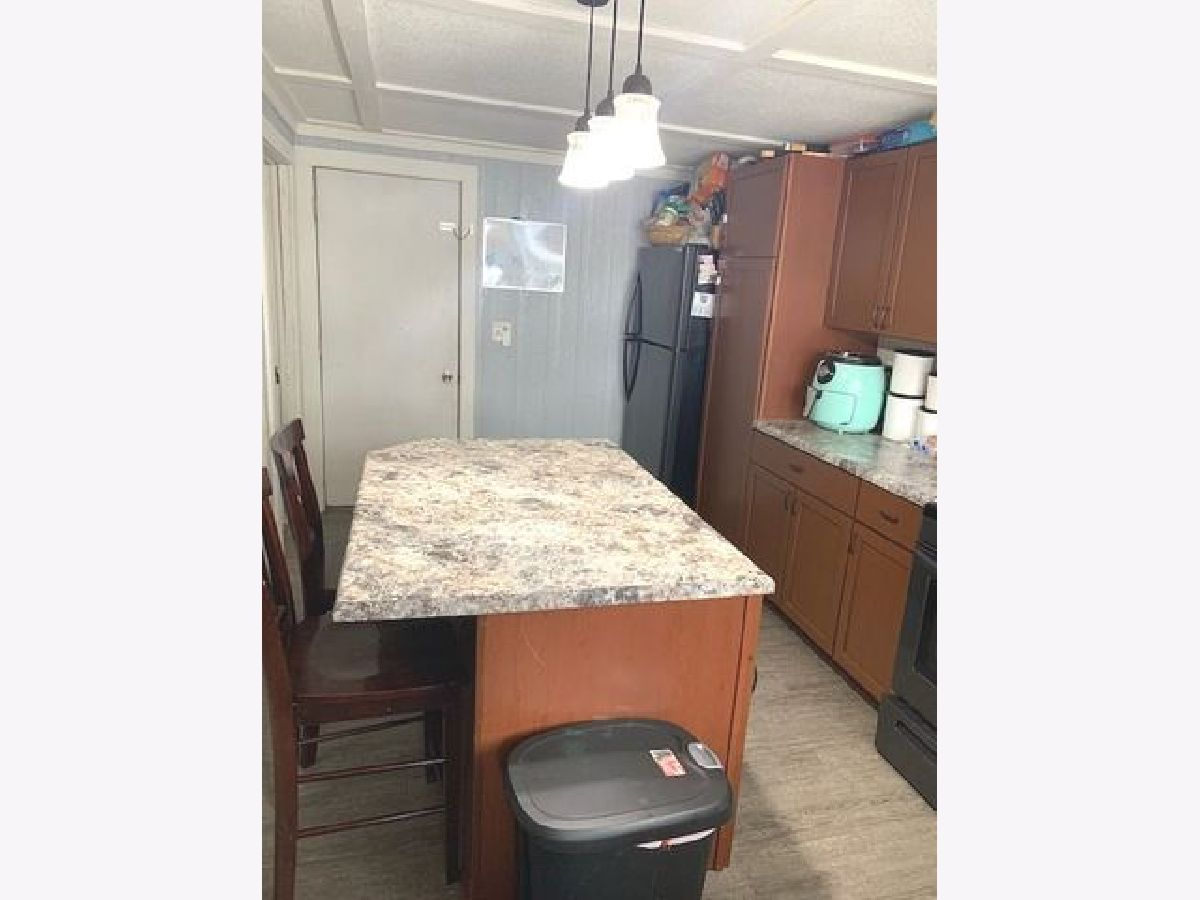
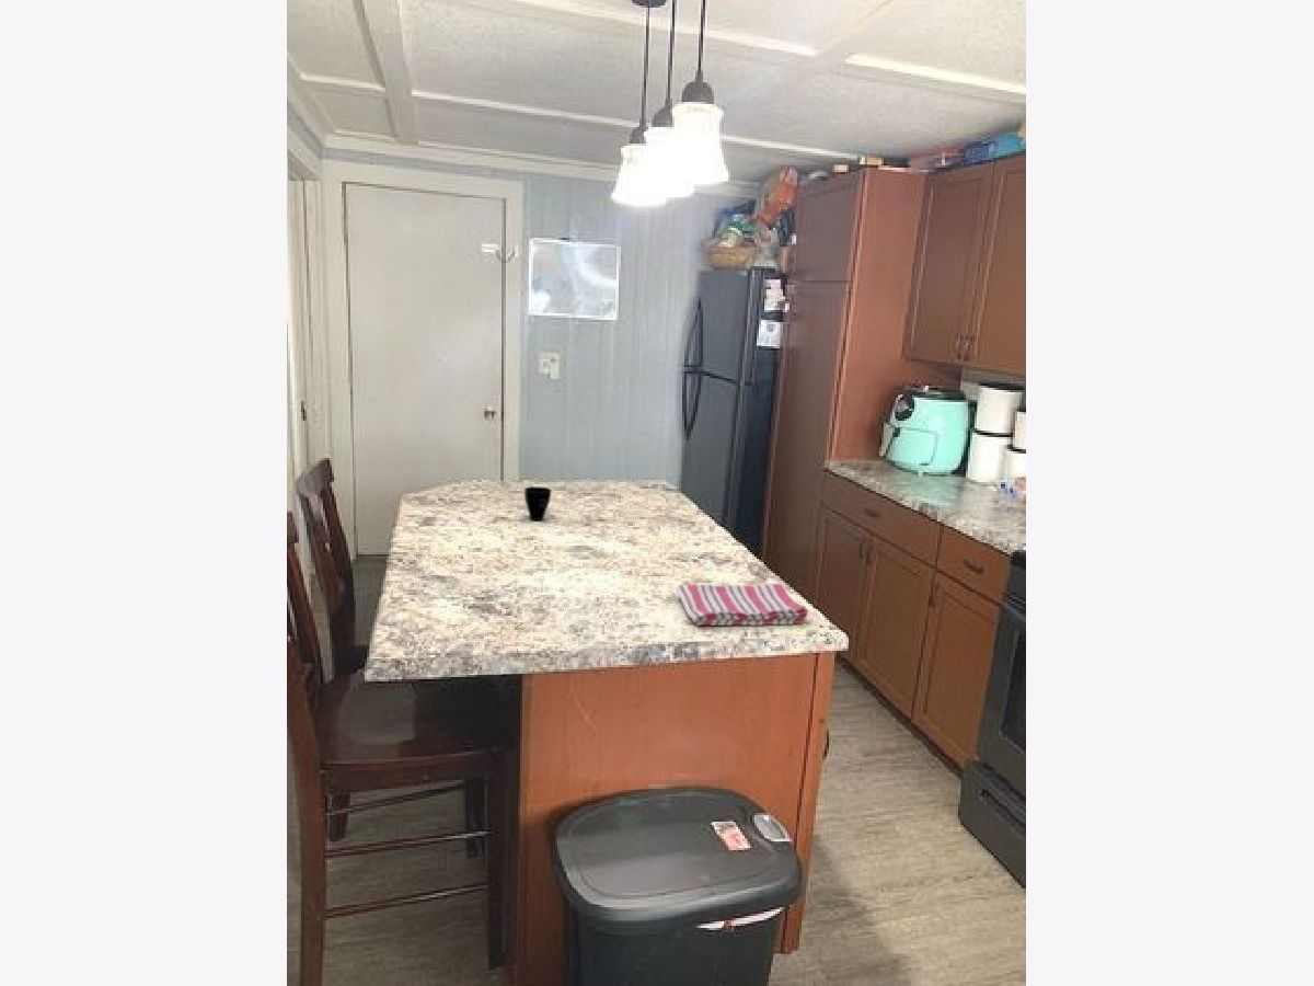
+ cup (538, 505)
+ dish towel (739, 600)
